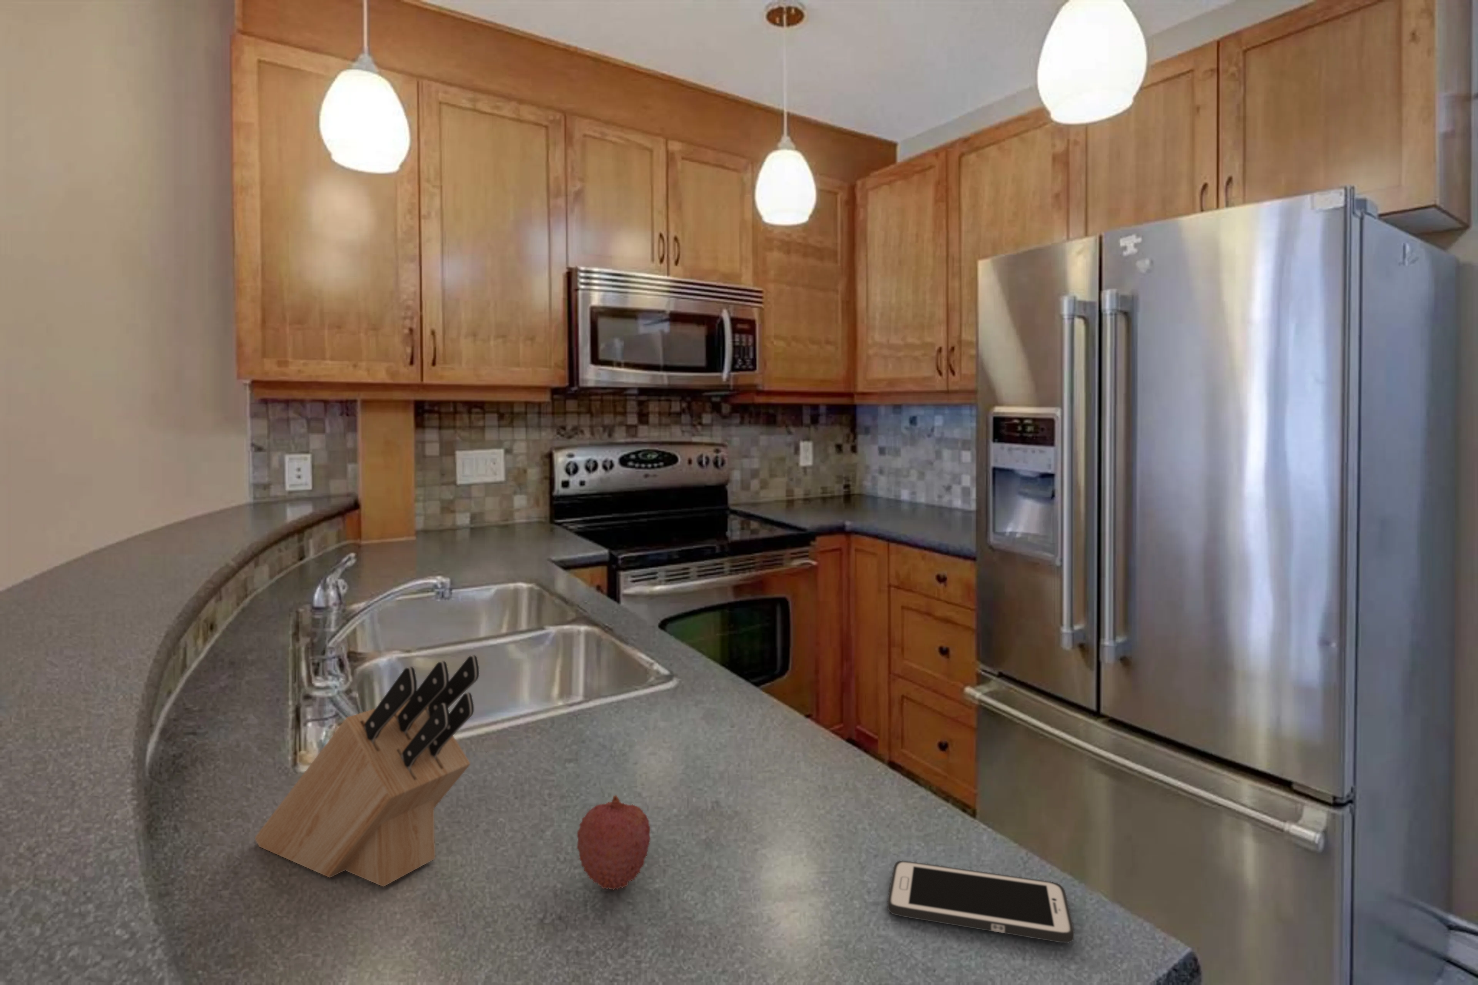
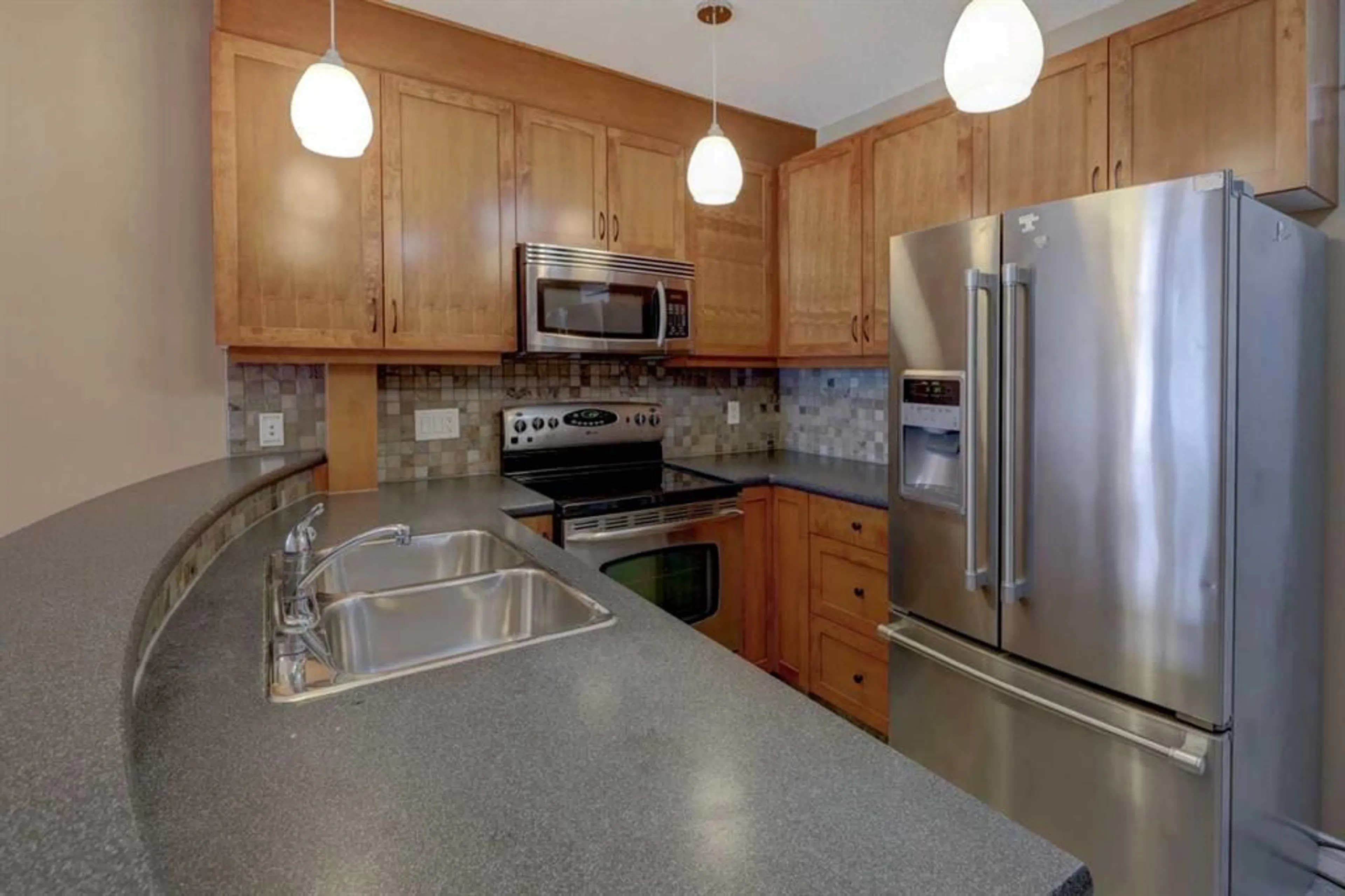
- cell phone (977, 899)
- knife block (370, 753)
- fruit (614, 841)
